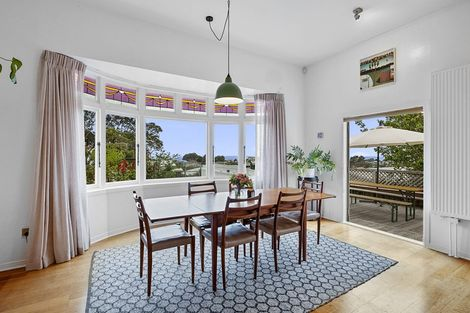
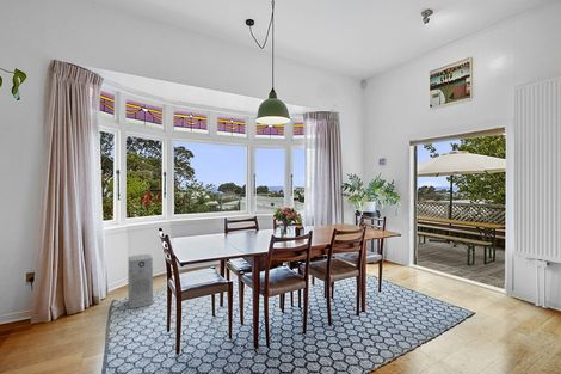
+ air purifier (140, 280)
